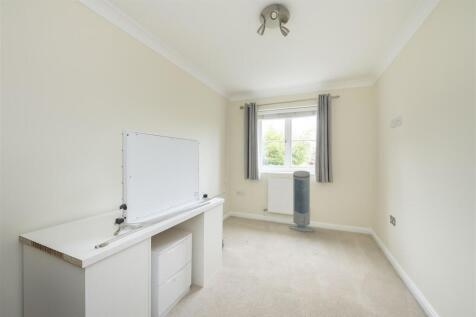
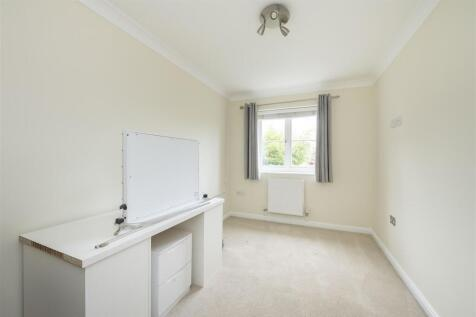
- air purifier (301, 199)
